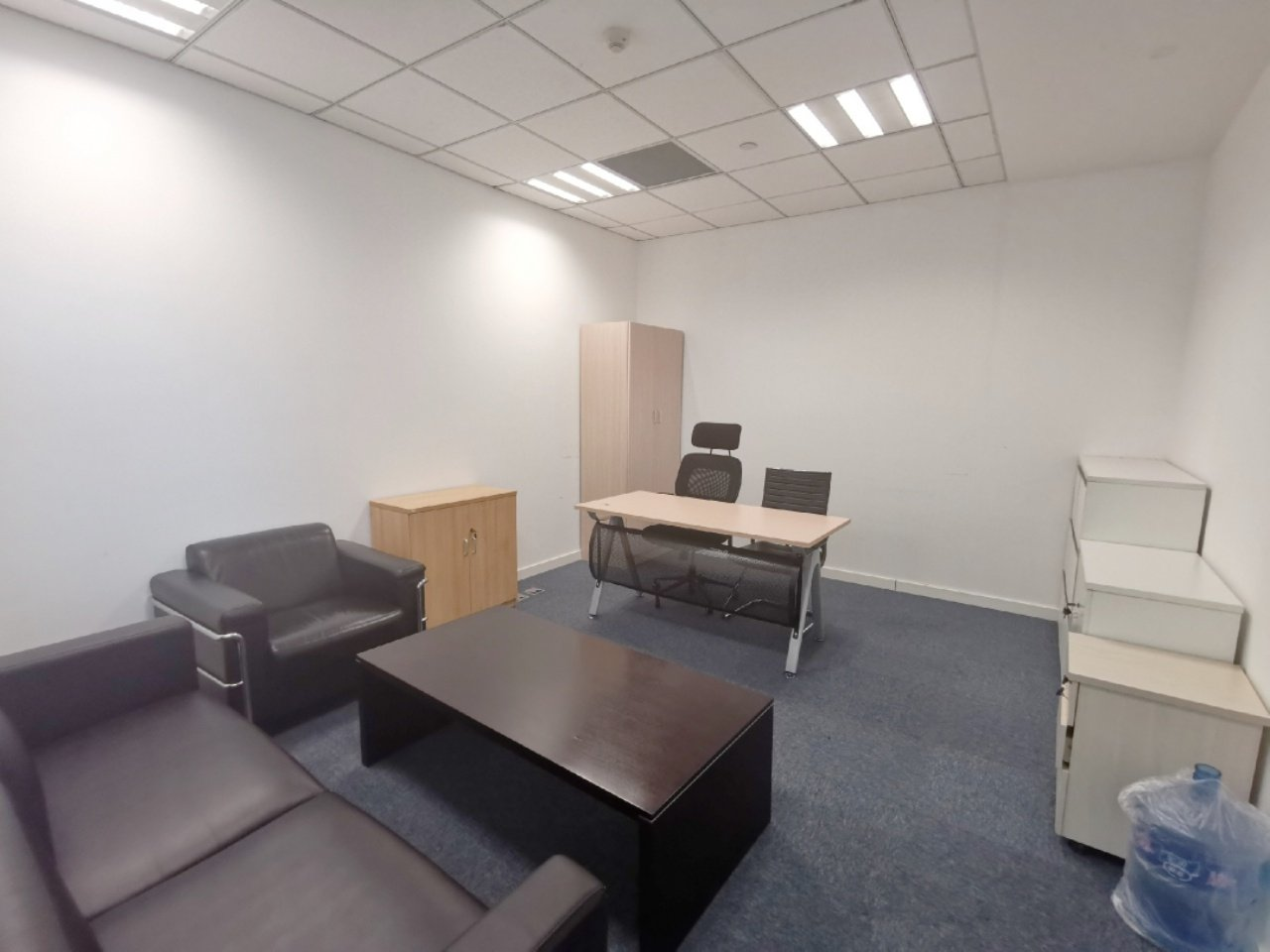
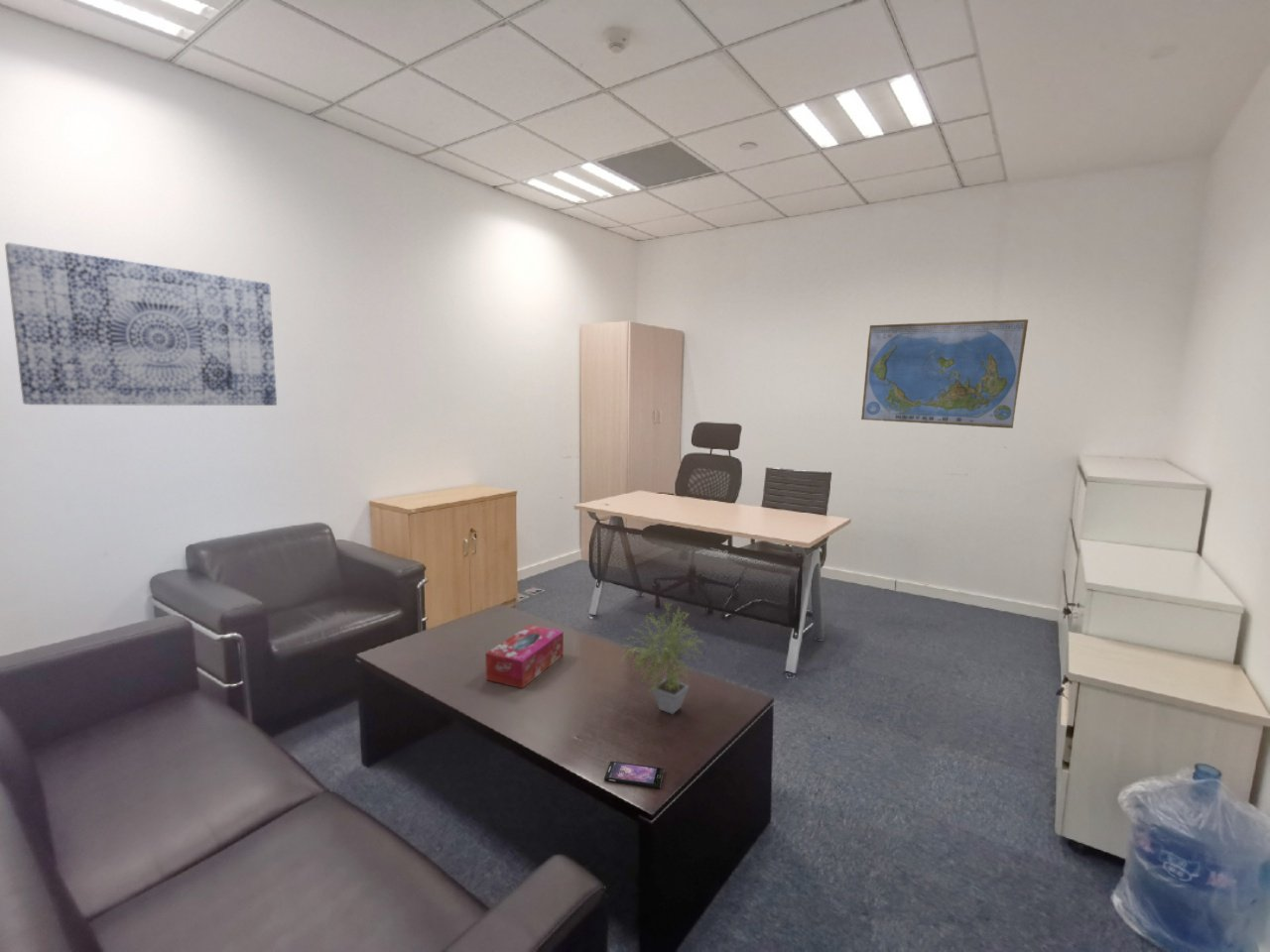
+ tissue box (526, 654)
+ smartphone (634, 774)
+ potted plant (664, 658)
+ wall art (161, 336)
+ world map (938, 373)
